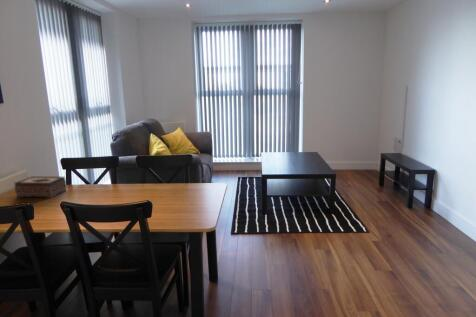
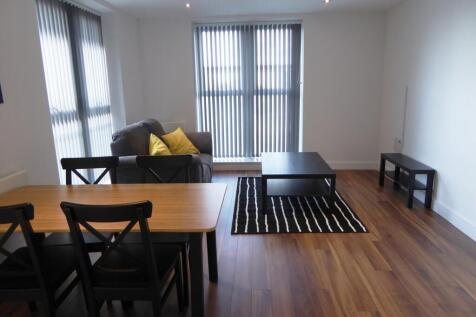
- tissue box (41, 186)
